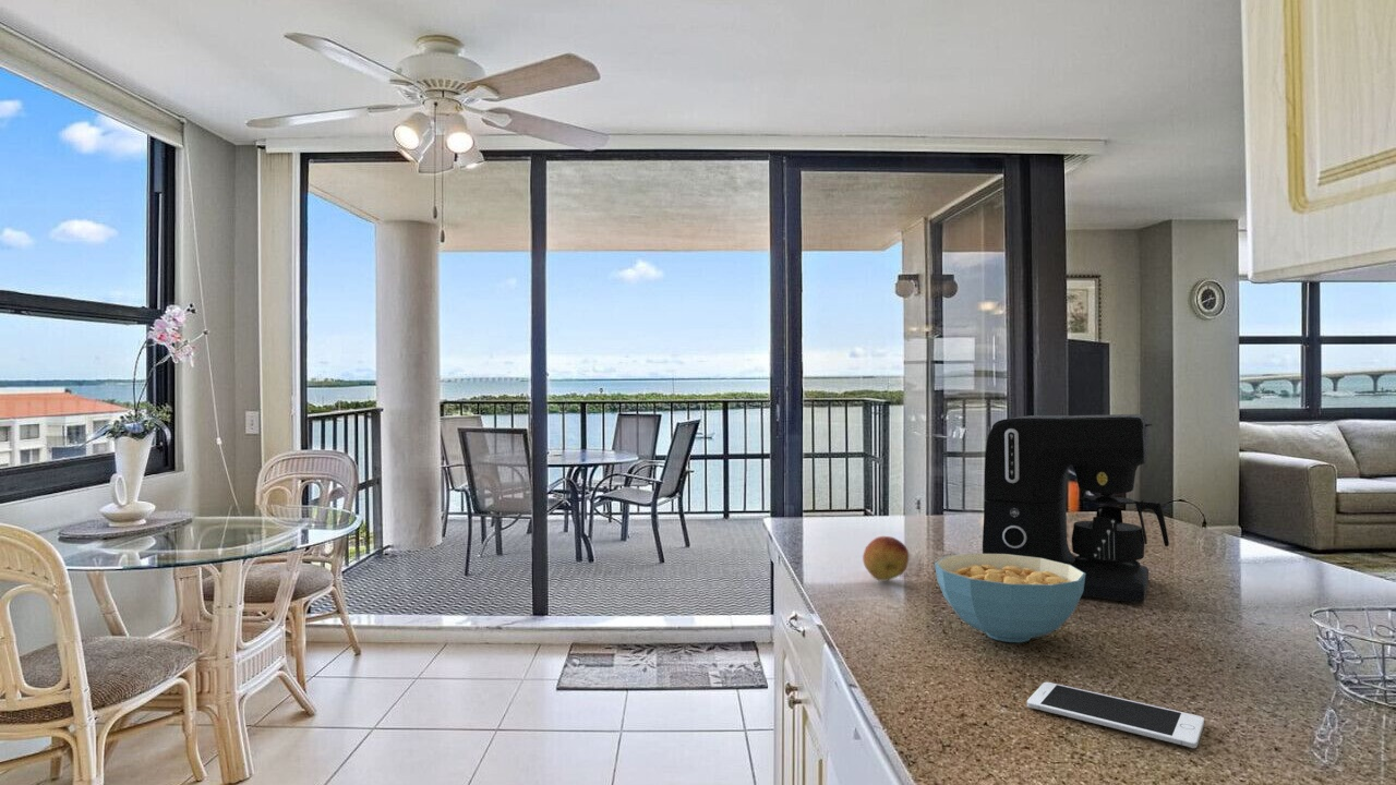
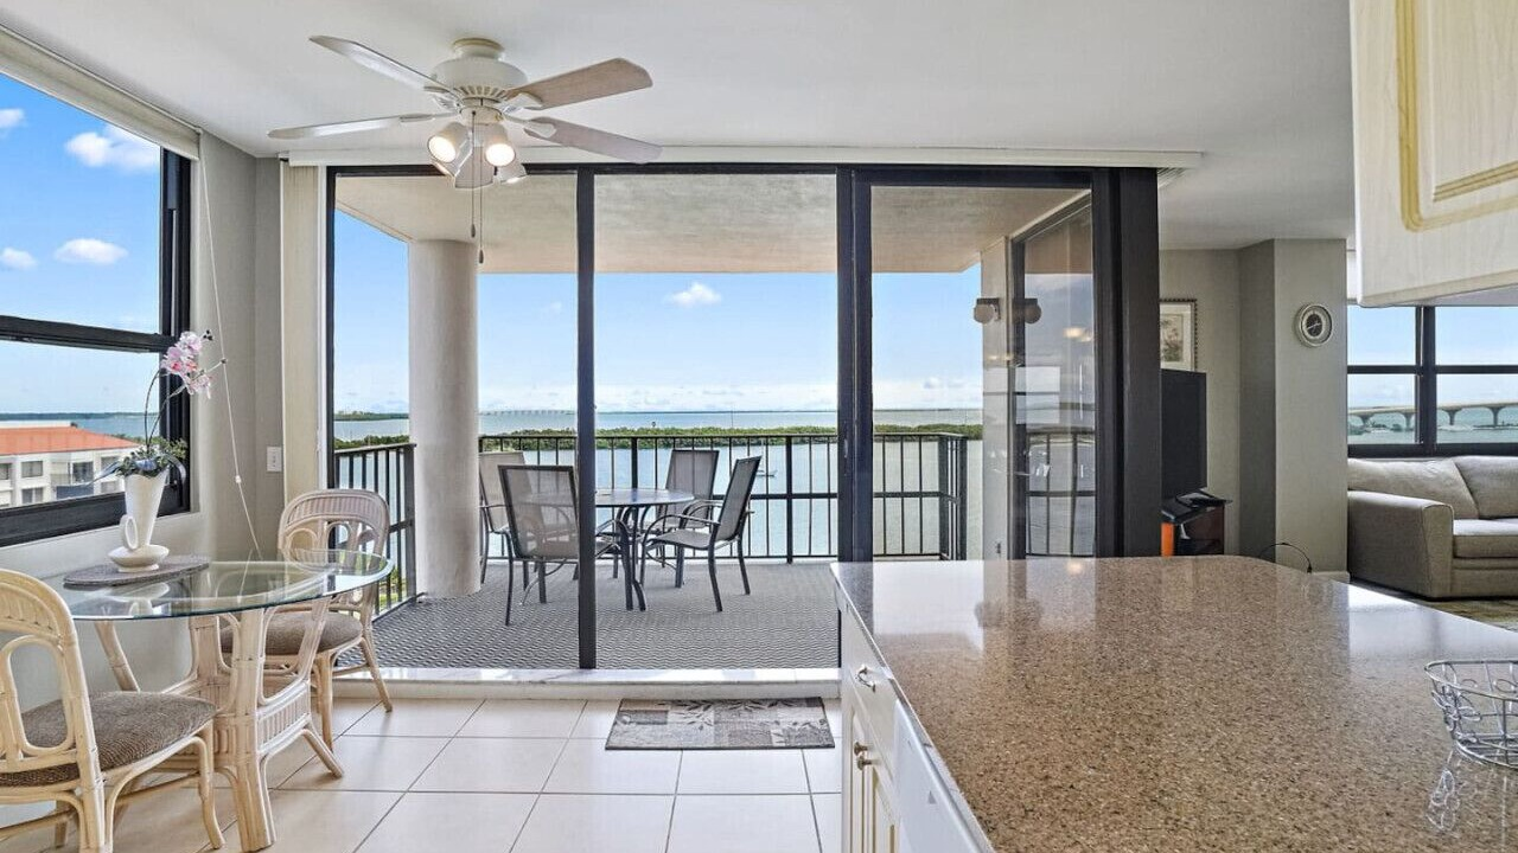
- cell phone (1112, 712)
- fruit (884, 558)
- cereal bowl (1008, 601)
- coffee maker (1080, 499)
